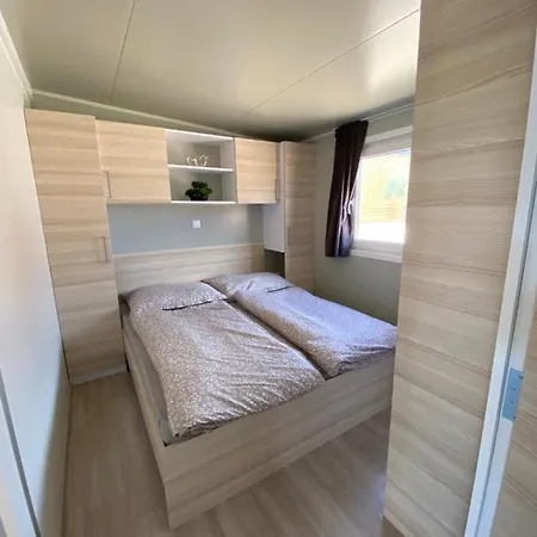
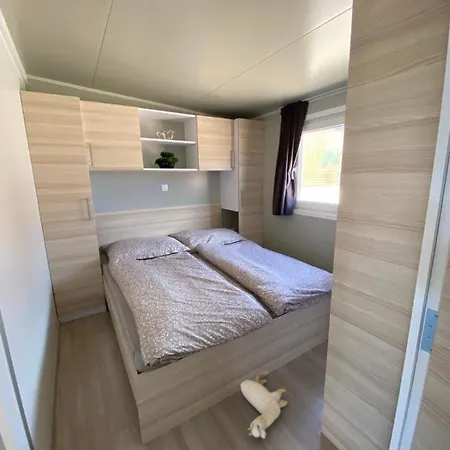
+ plush toy (261, 402)
